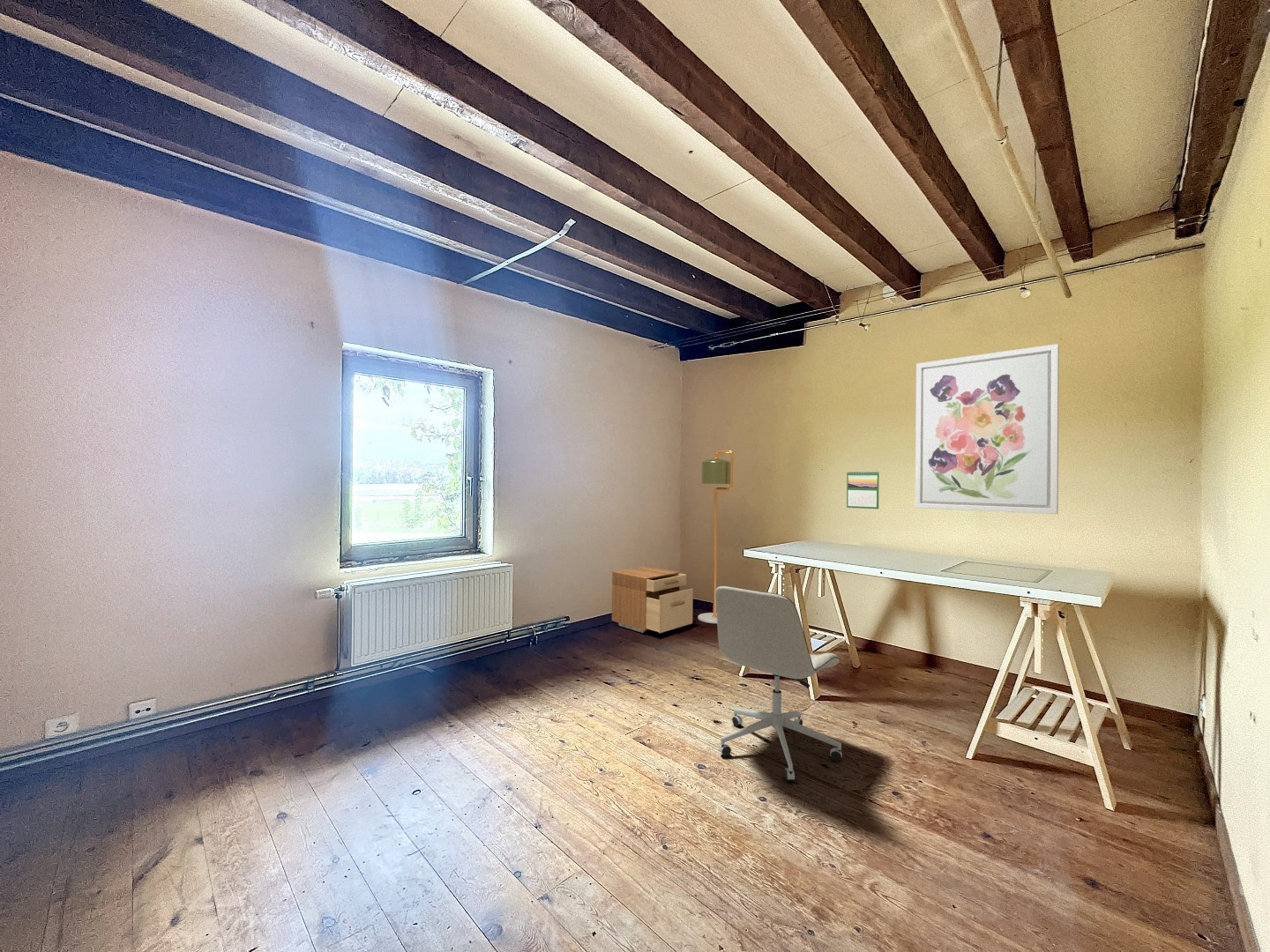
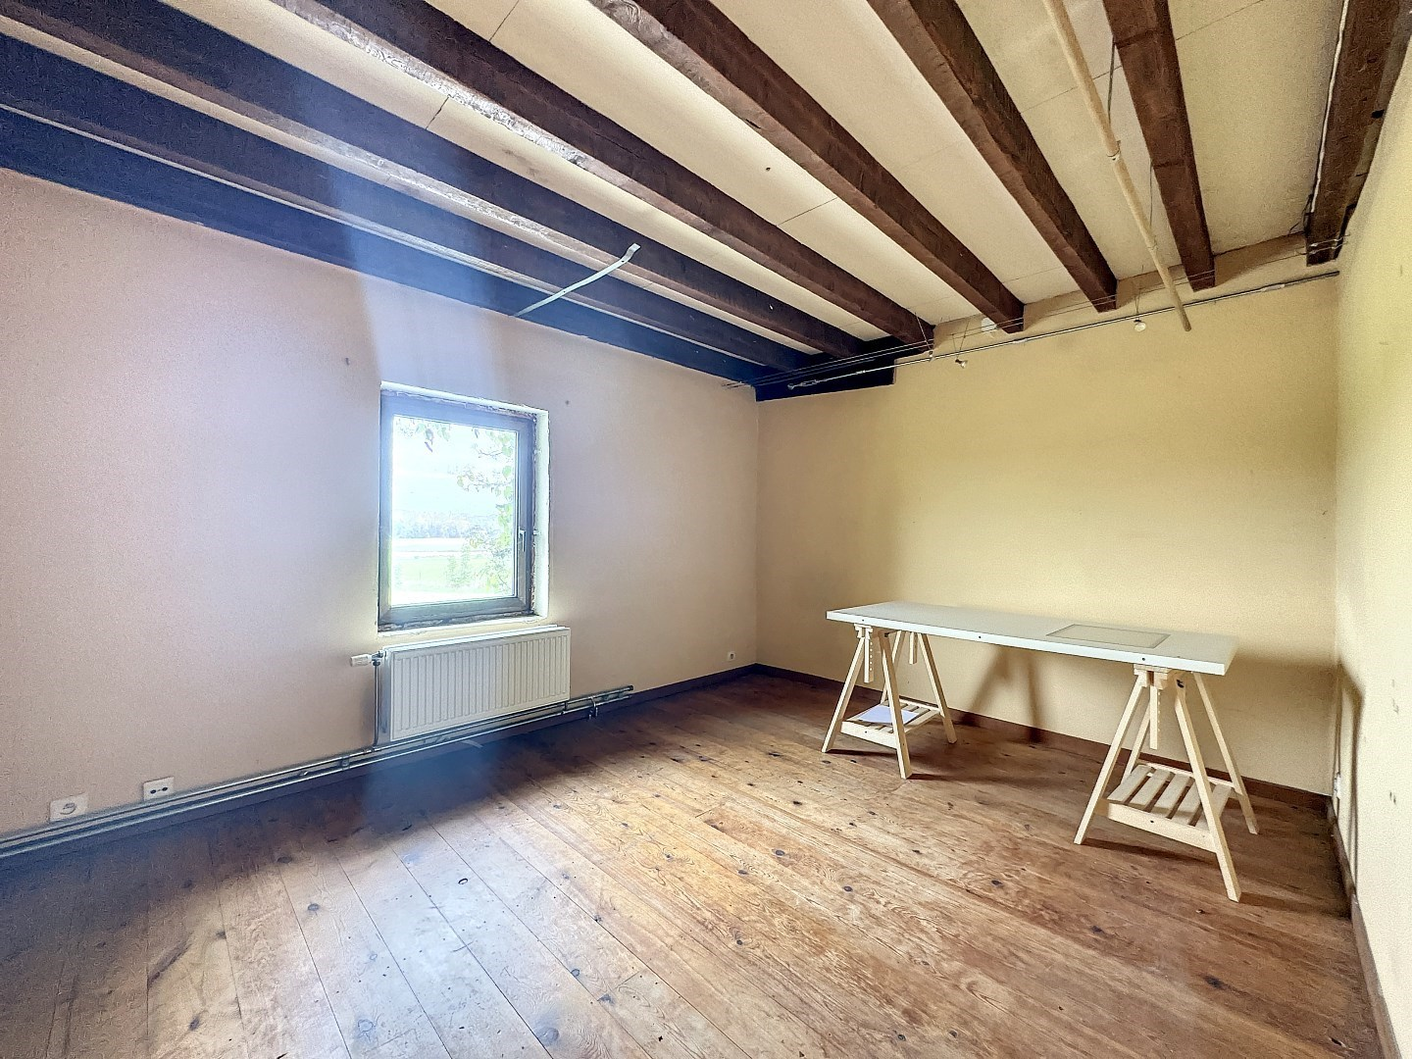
- calendar (862, 489)
- filing cabinet (653, 599)
- floor lamp (716, 534)
- wall art (982, 432)
- office chair (776, 664)
